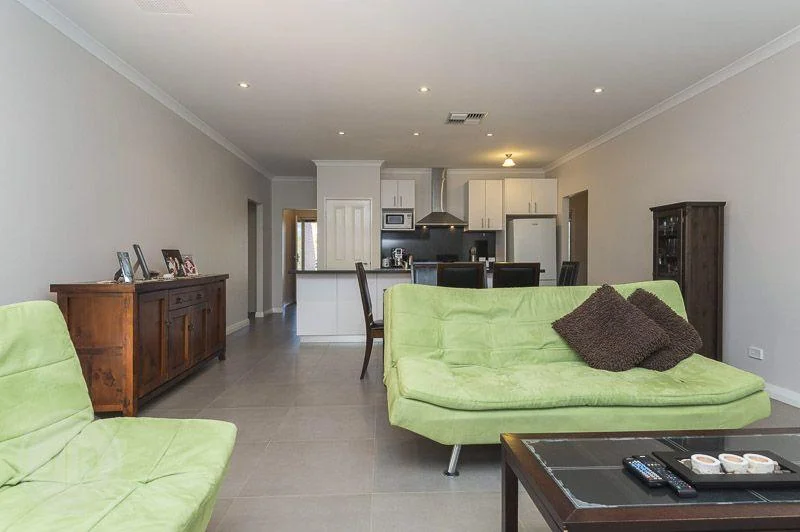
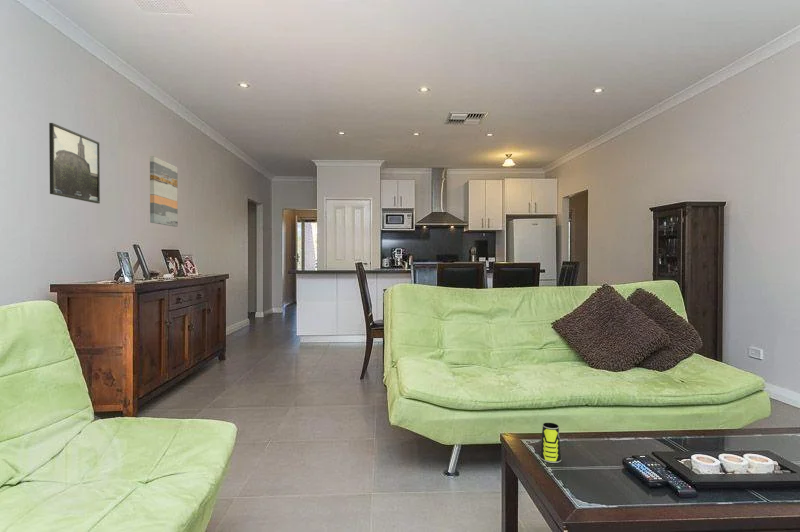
+ wall art (164, 193)
+ cup (550, 441)
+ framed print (76, 166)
